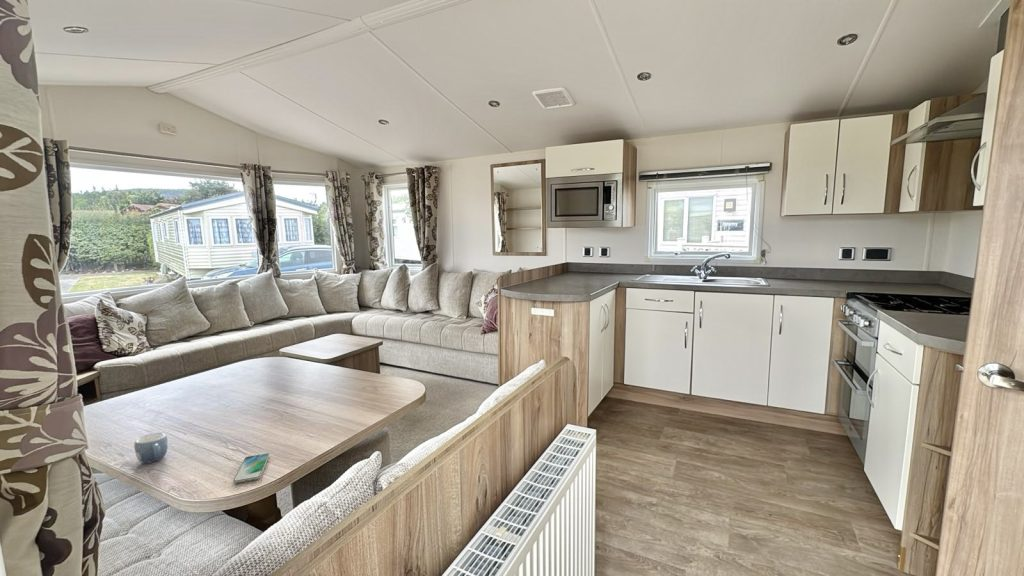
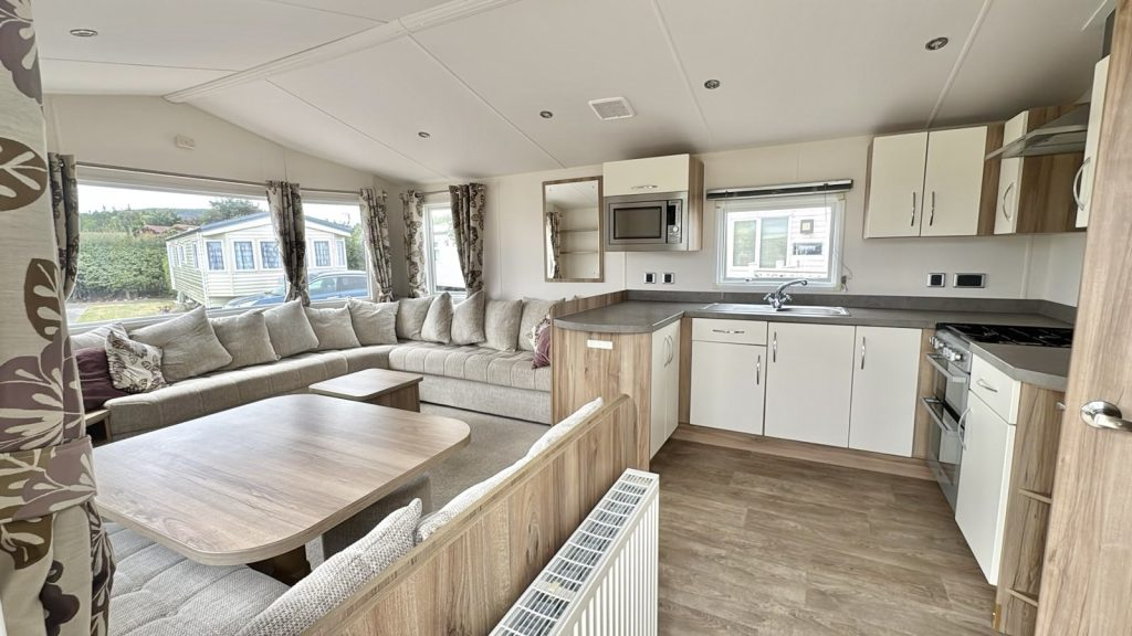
- smartphone (252, 467)
- mug (153, 450)
